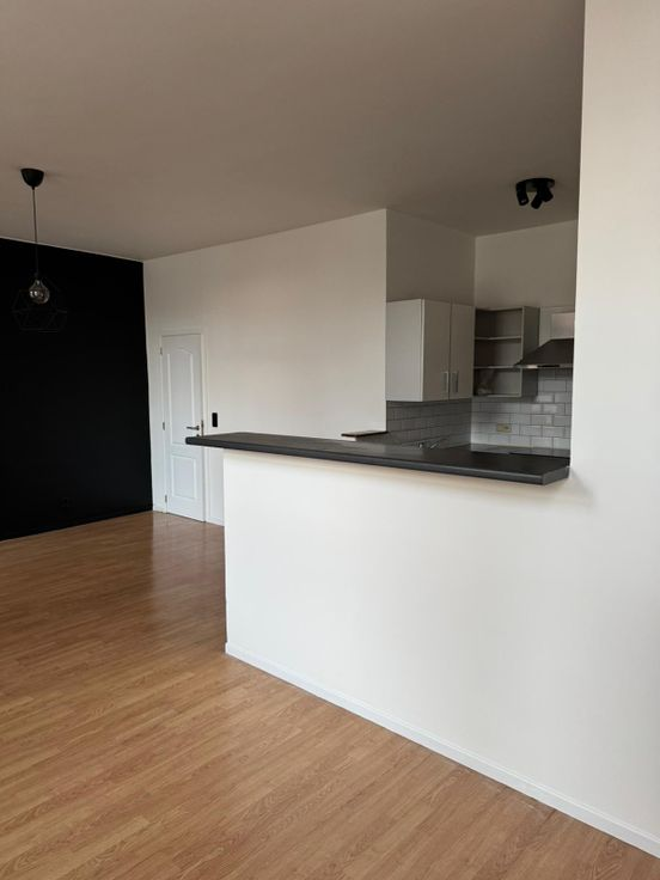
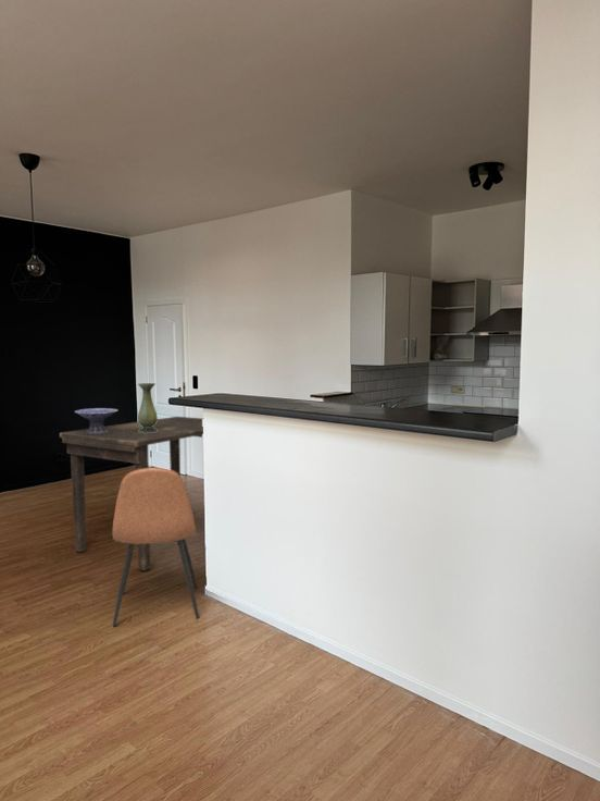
+ decorative bowl (97, 421)
+ chair (155, 533)
+ vase (147, 407)
+ dining table (171, 469)
